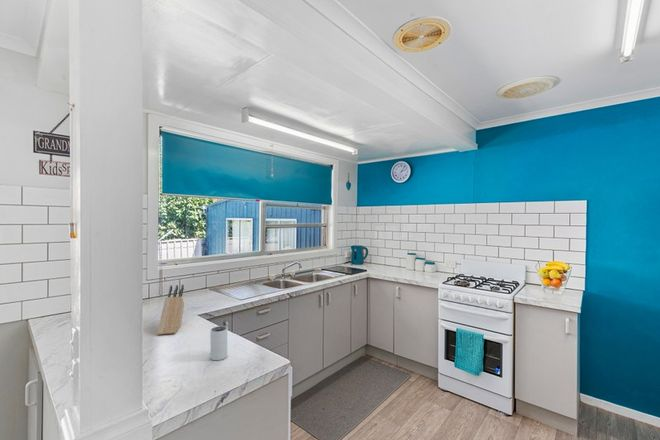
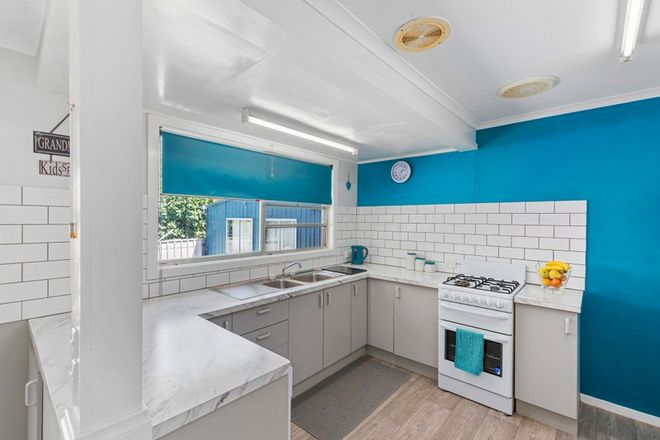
- knife block (172, 307)
- mug (218, 341)
